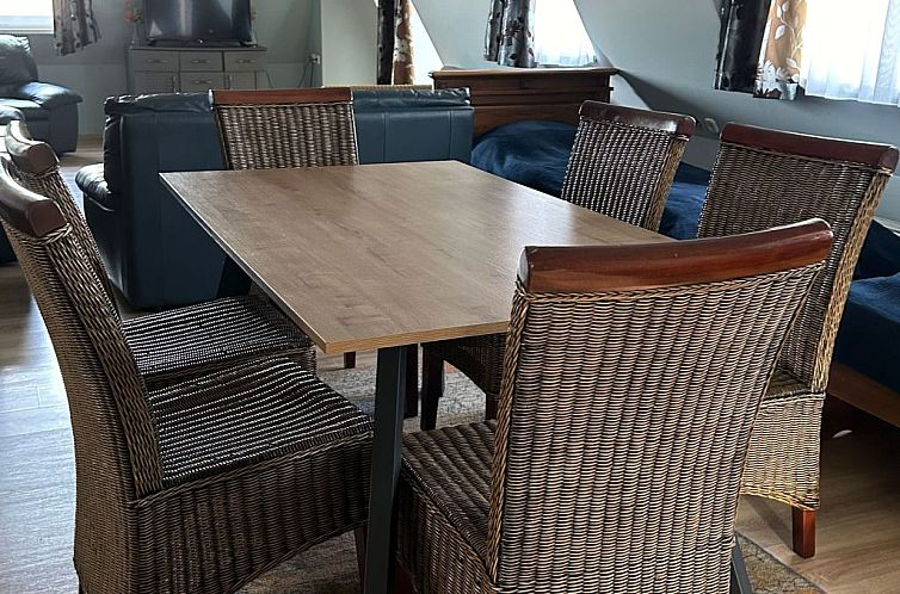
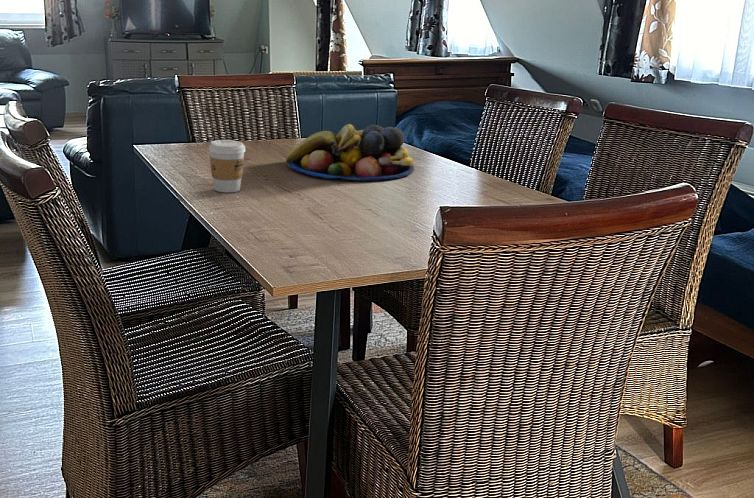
+ coffee cup (227, 165)
+ fruit bowl (352, 145)
